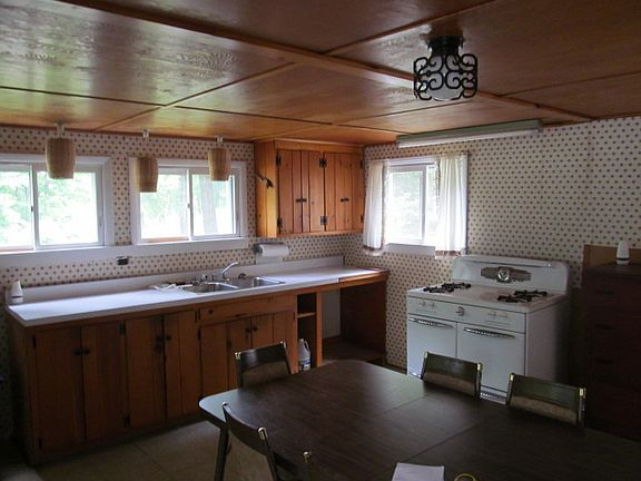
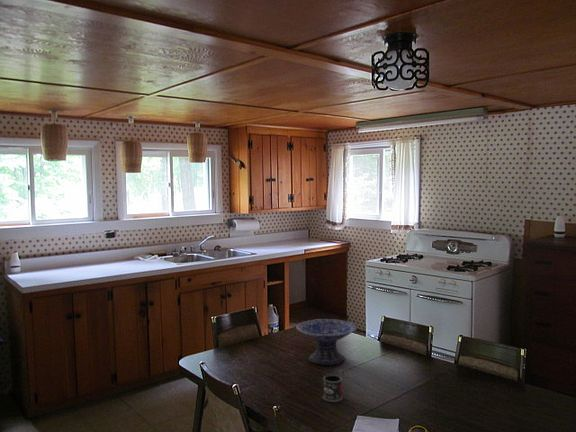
+ decorative bowl (326, 342)
+ mug (335, 384)
